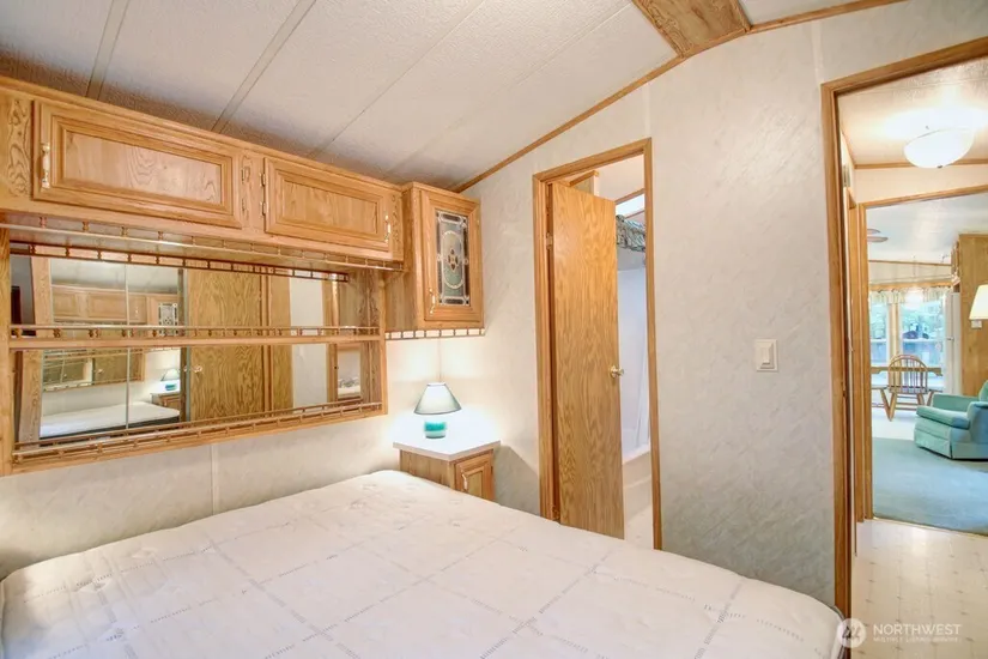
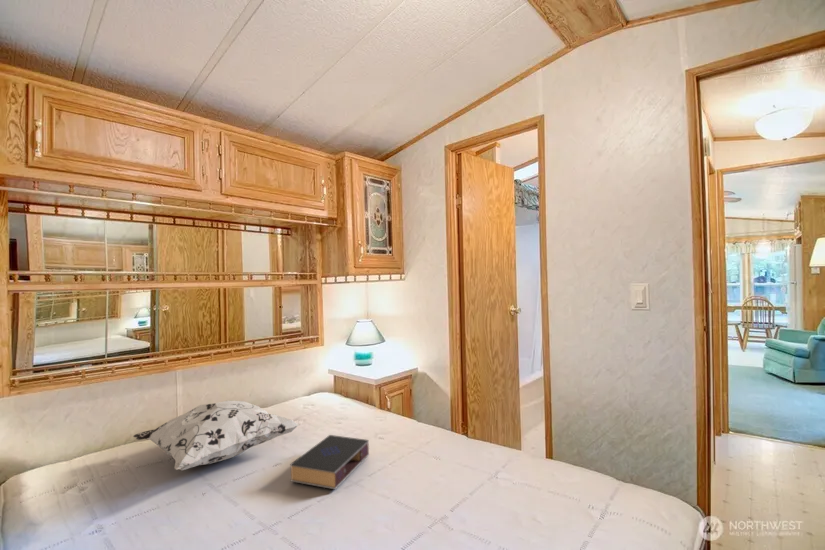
+ book (332, 460)
+ decorative pillow (218, 430)
